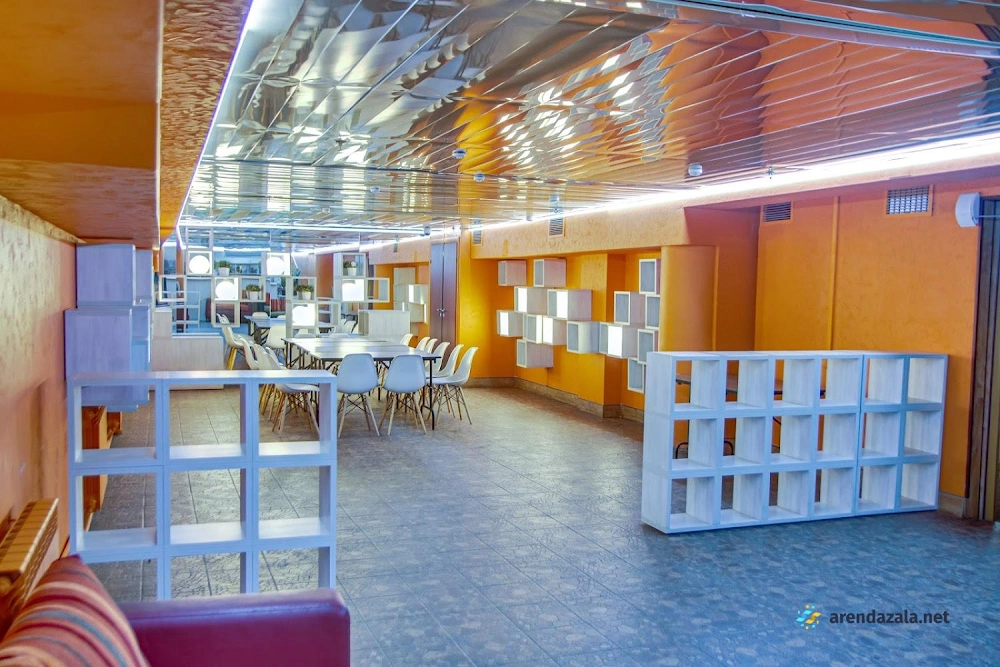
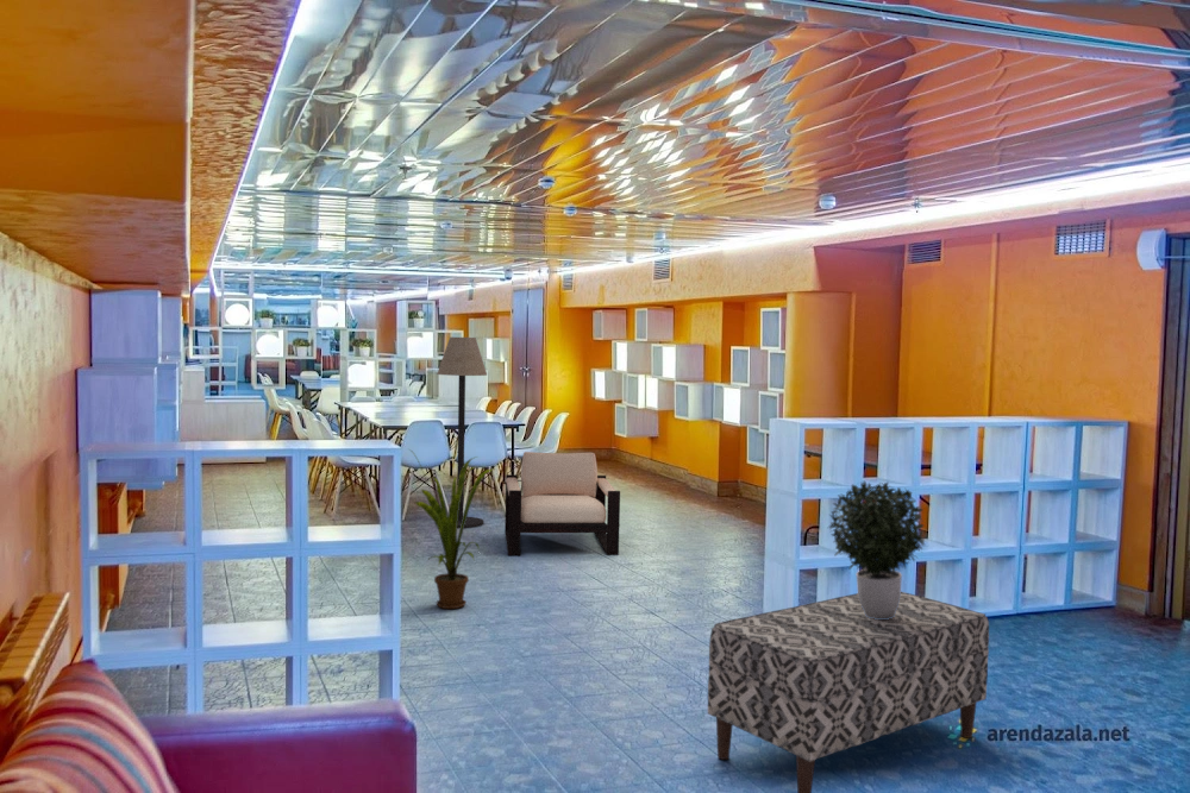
+ bench (851, 682)
+ potted plant (881, 548)
+ armchair (559, 498)
+ house plant (459, 529)
+ floor lamp (461, 430)
